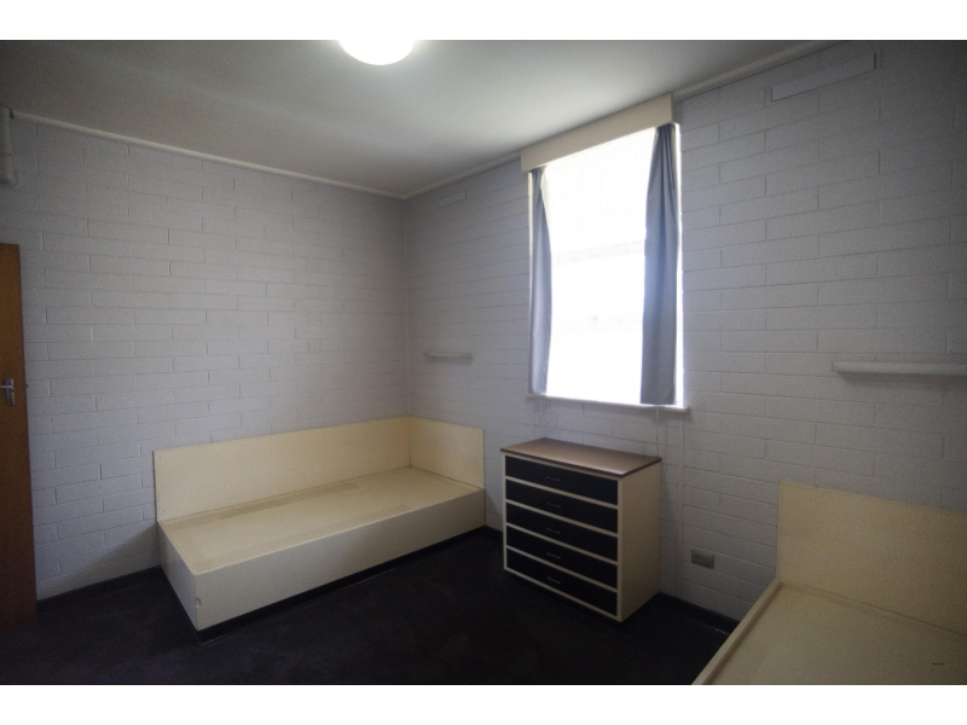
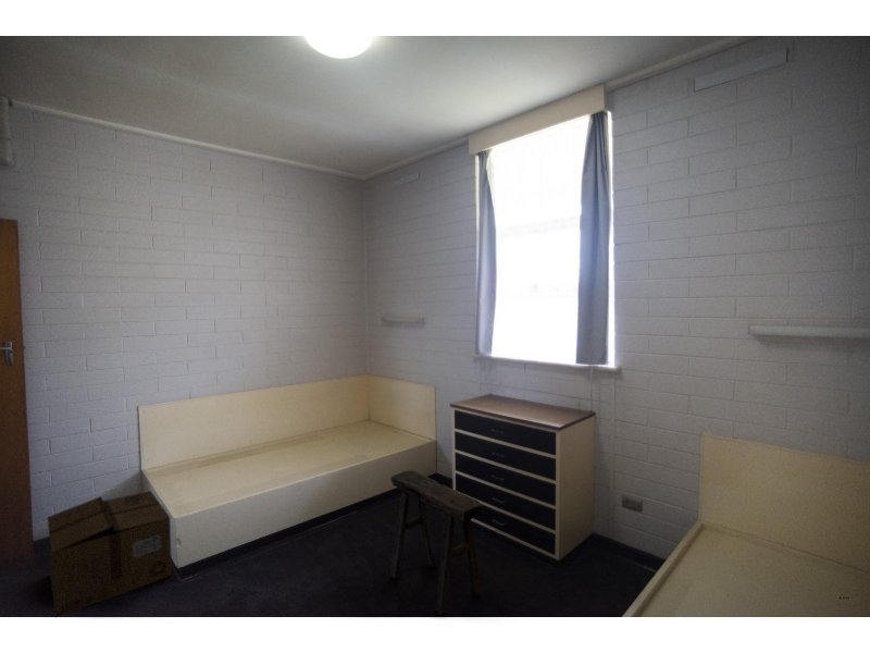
+ cardboard box (109, 542)
+ stool (430, 535)
